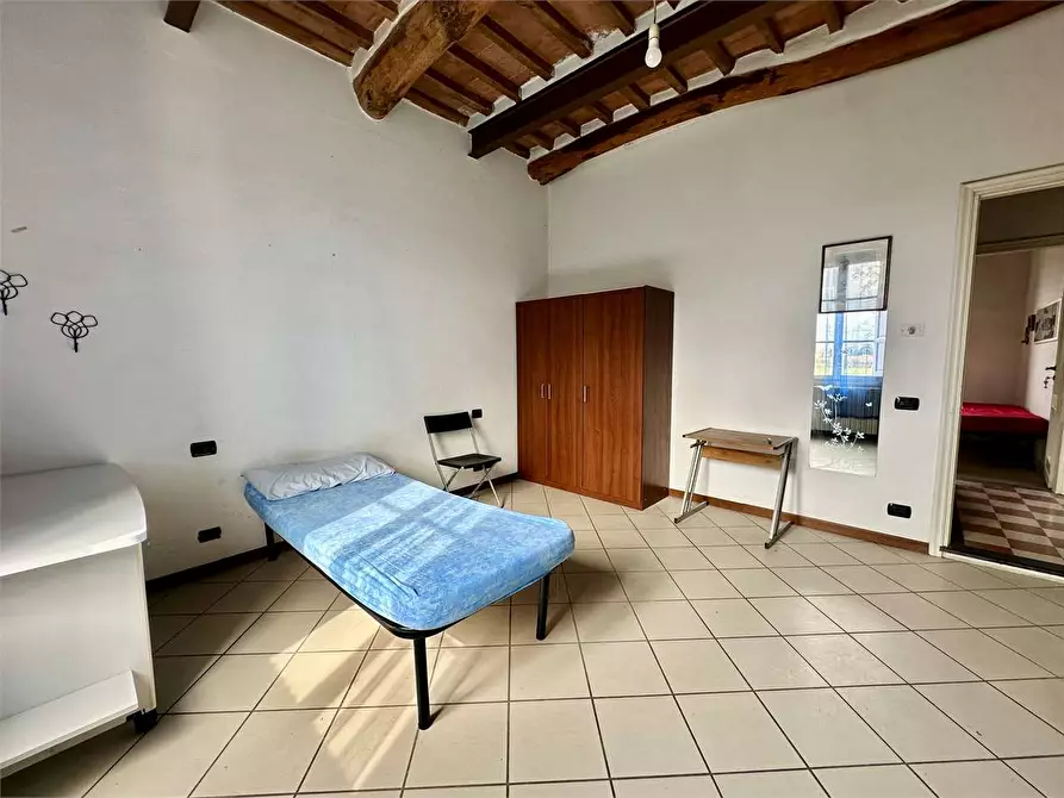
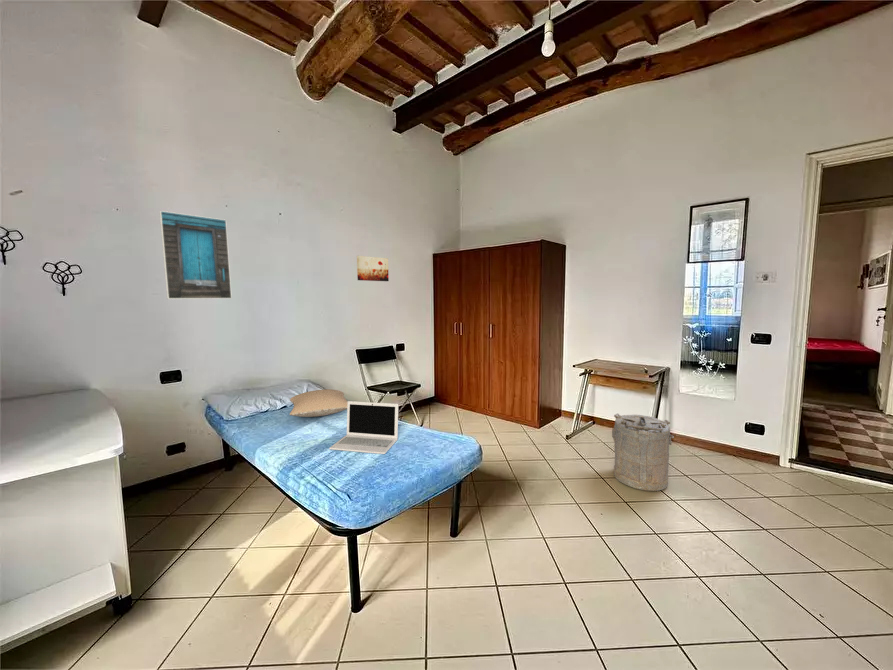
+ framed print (197, 257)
+ wall art (373, 268)
+ laptop (364, 425)
+ pillow (319, 403)
+ laundry hamper (638, 446)
